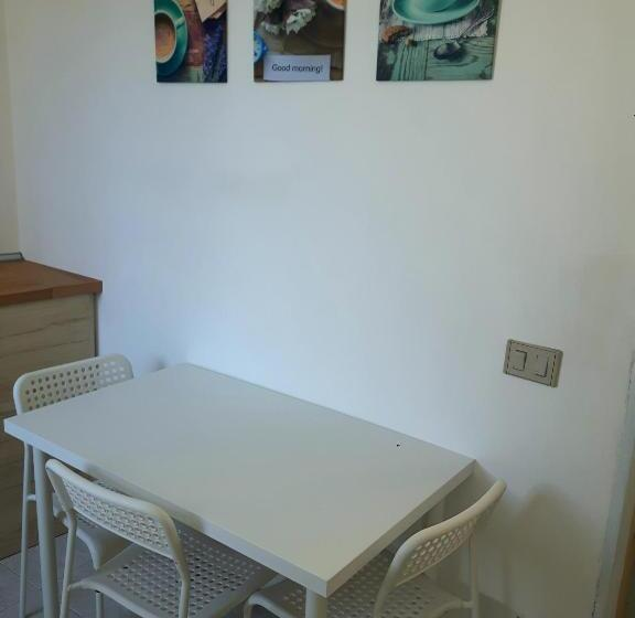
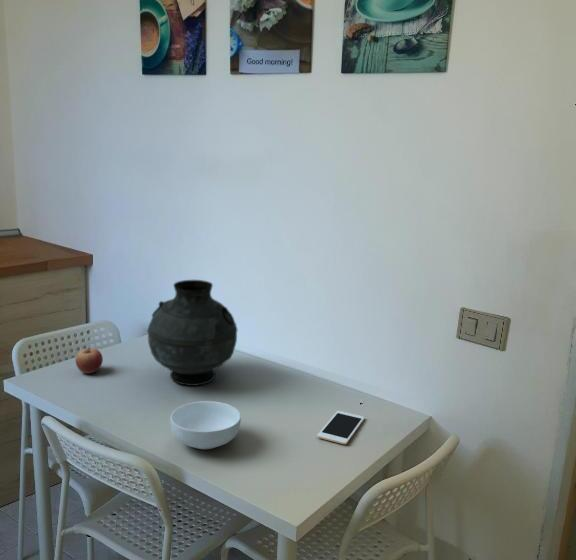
+ vase (193, 331)
+ apple (89, 359)
+ cereal bowl (205, 428)
+ cell phone (341, 426)
